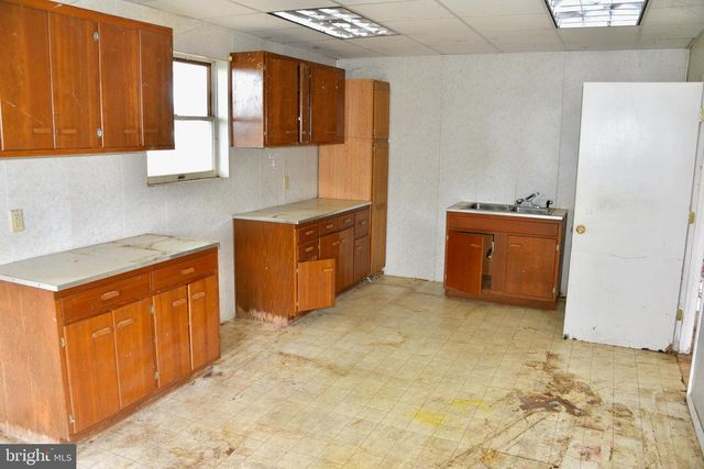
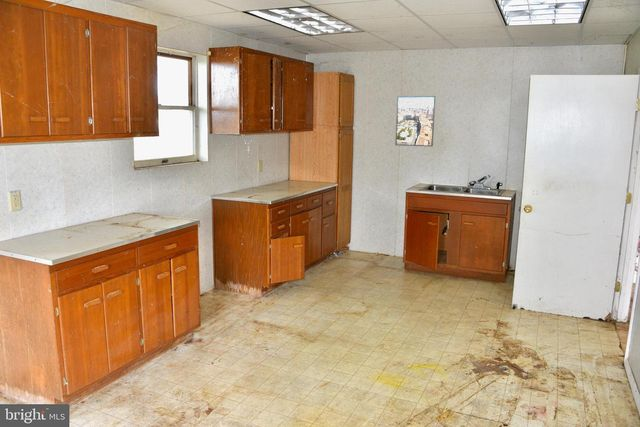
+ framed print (414, 121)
